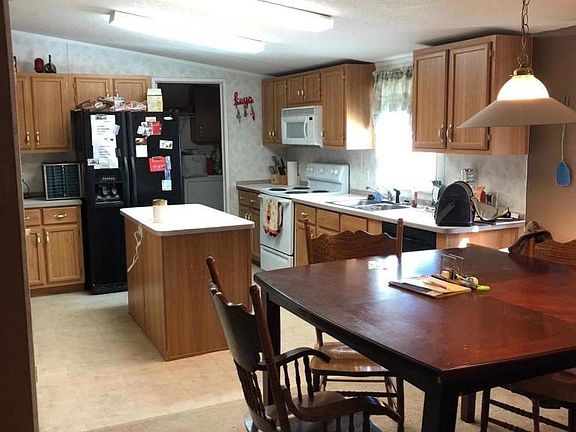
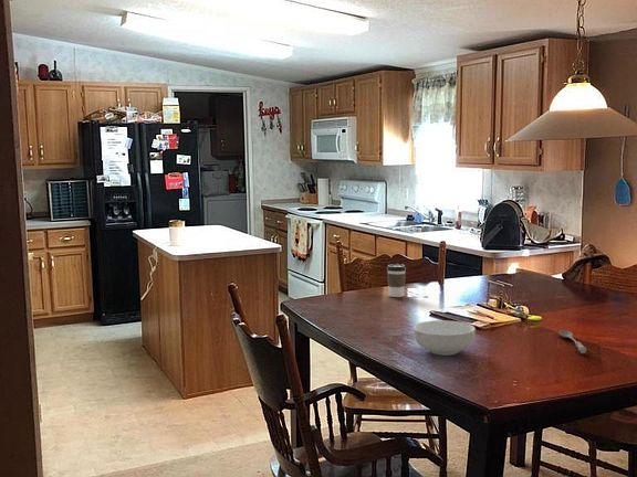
+ cereal bowl (443, 339)
+ coffee cup (396, 280)
+ soupspoon (573, 339)
